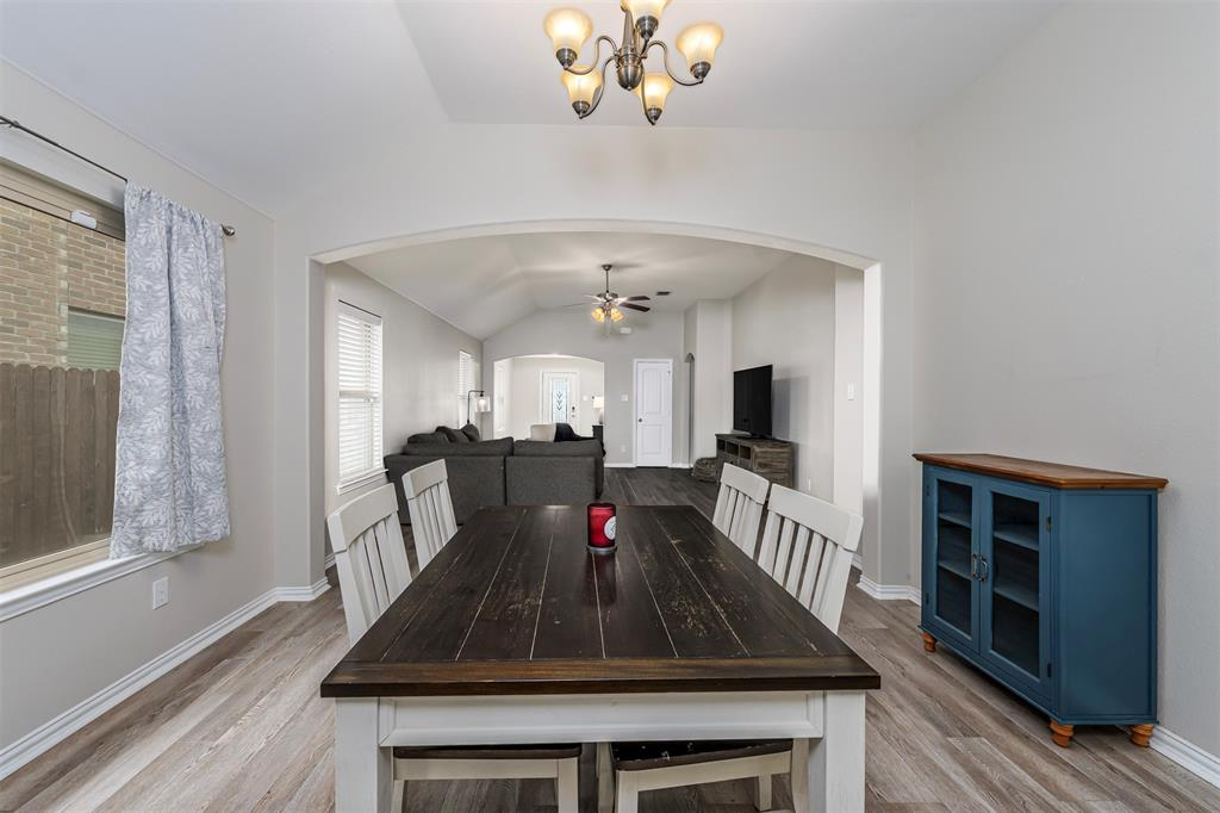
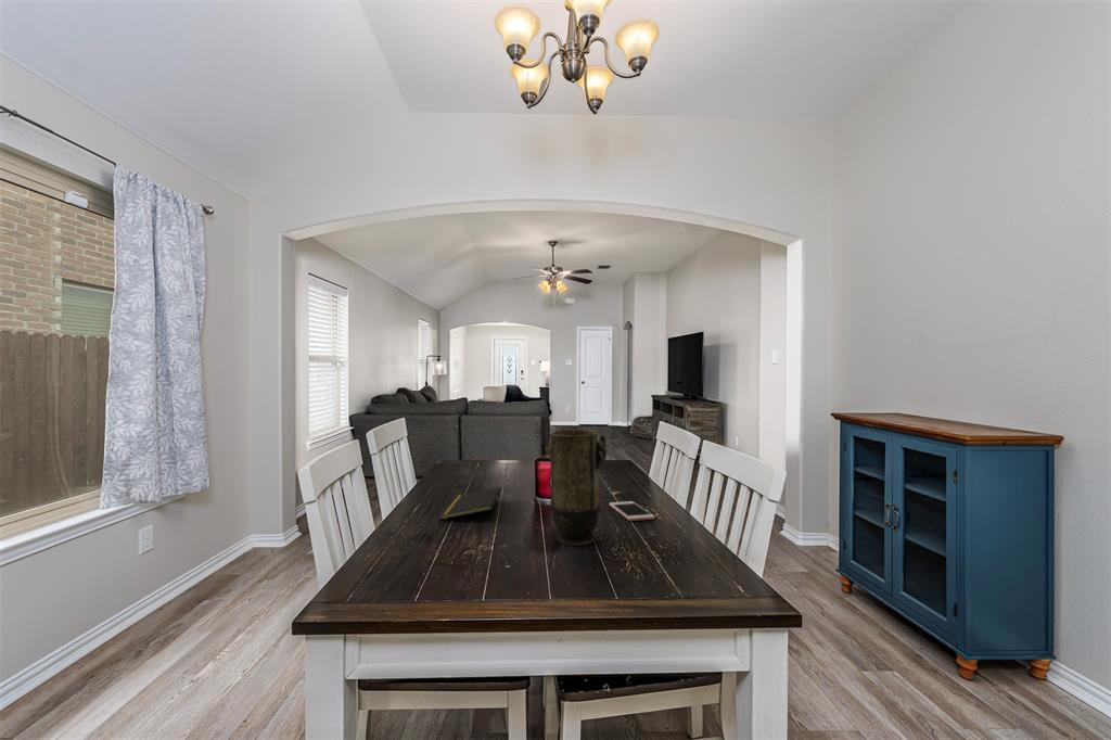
+ notepad (472, 501)
+ cell phone (630, 510)
+ vase (575, 485)
